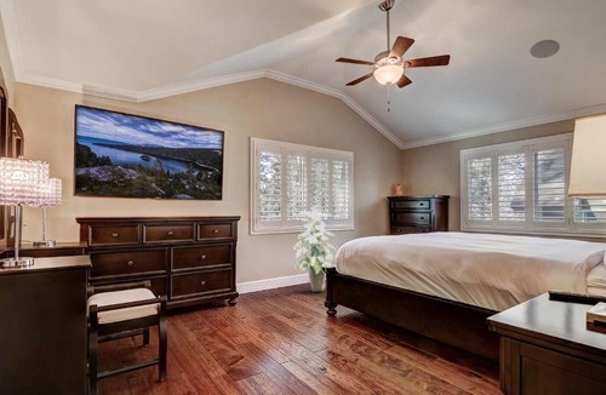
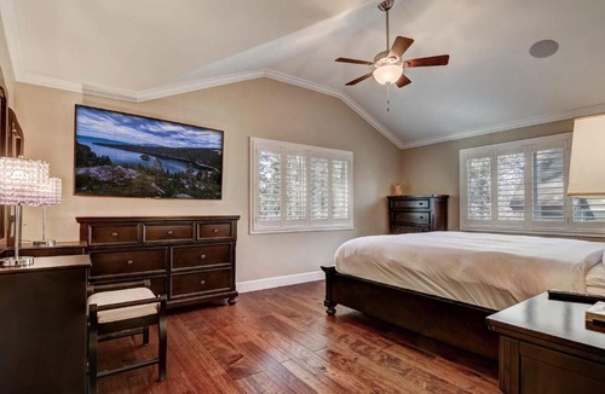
- indoor plant (314, 248)
